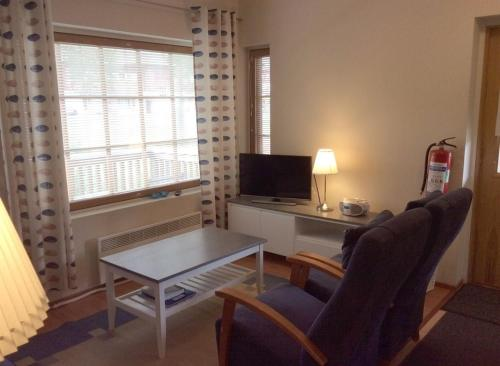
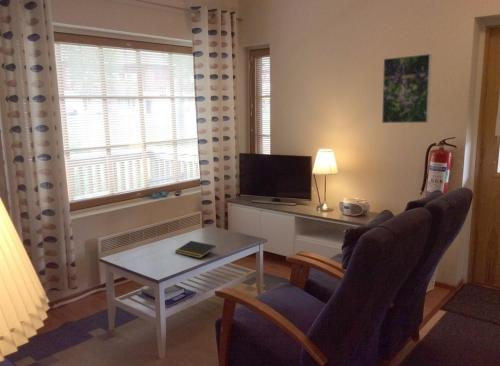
+ notepad (195, 249)
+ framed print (405, 90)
